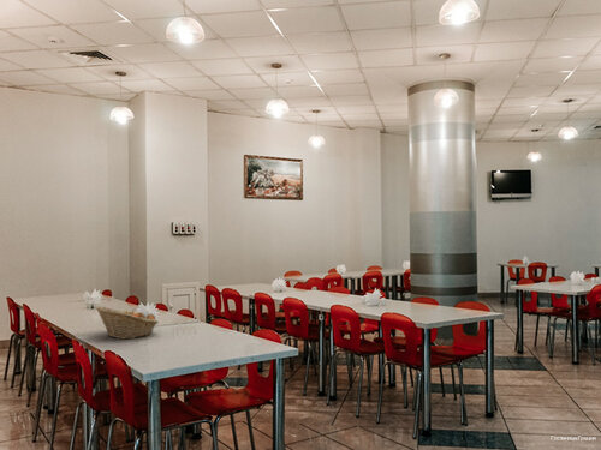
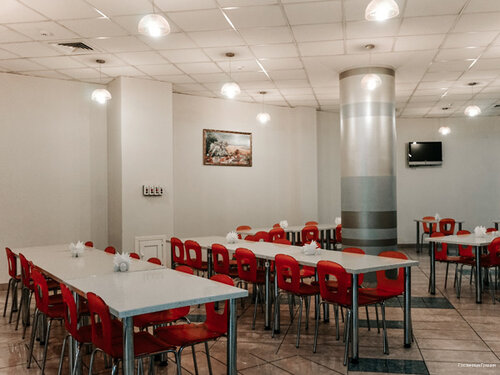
- fruit basket (126, 319)
